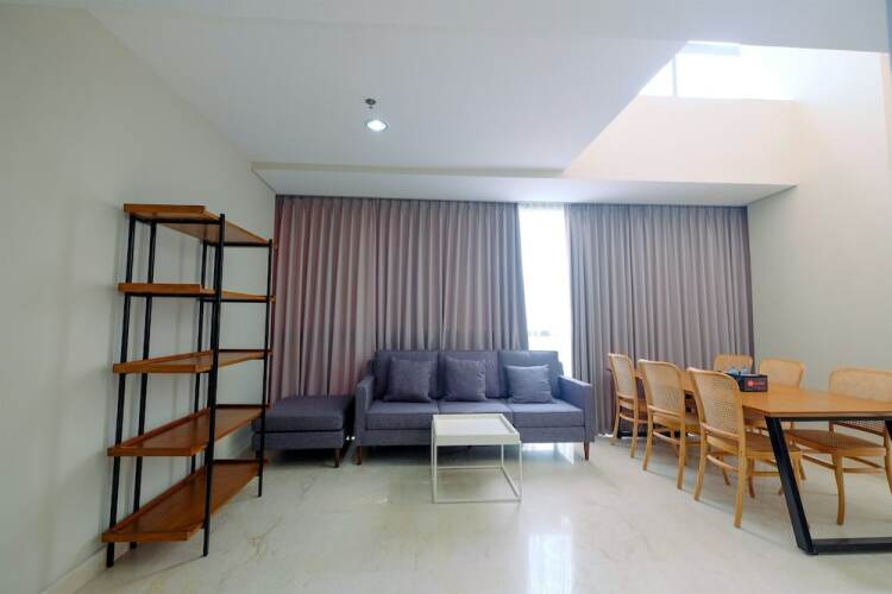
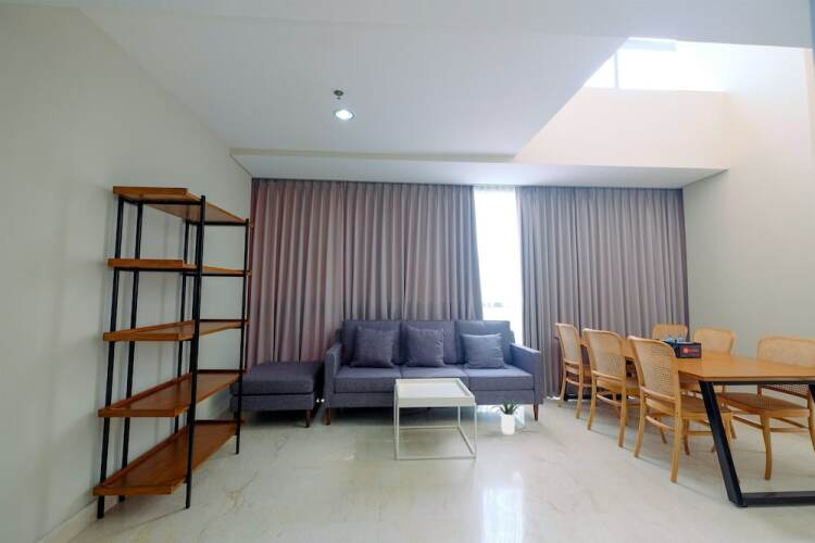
+ potted plant (506, 415)
